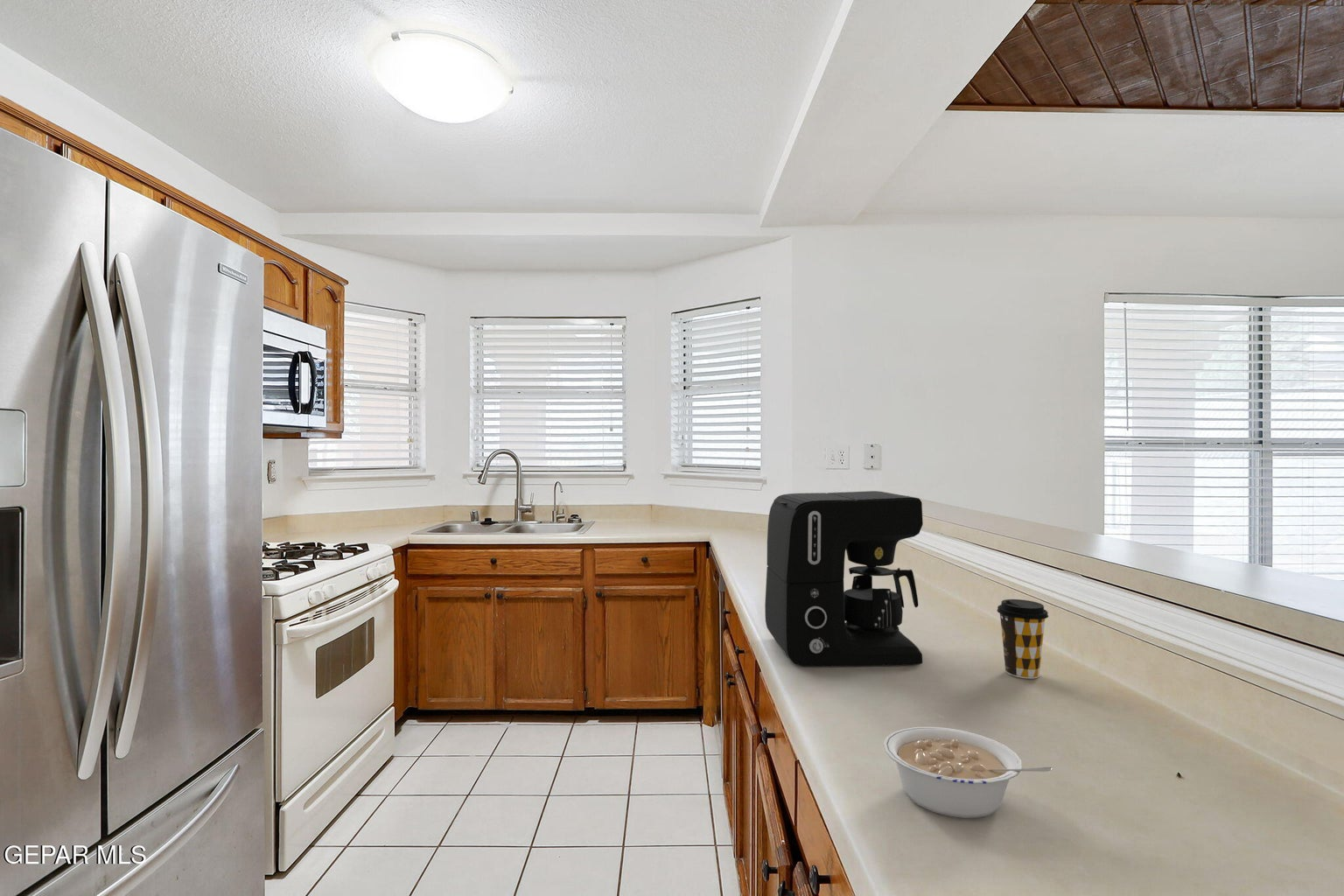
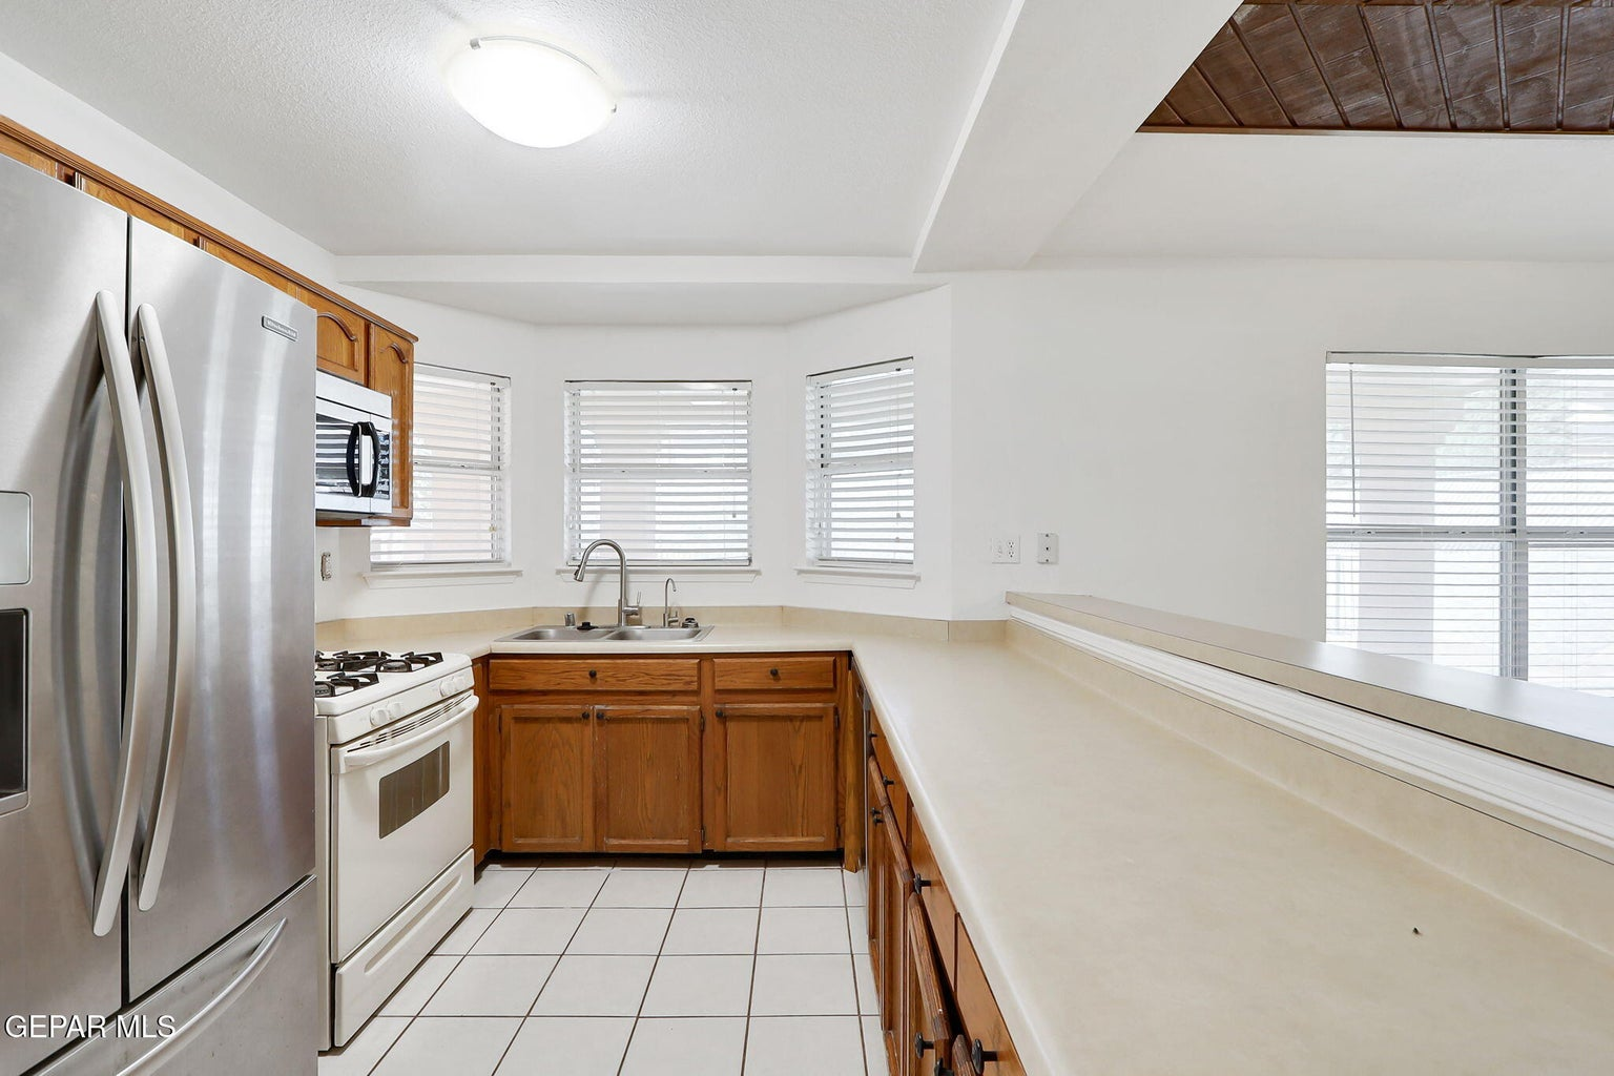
- coffee maker (850, 572)
- coffee cup (1022, 638)
- legume (956, 769)
